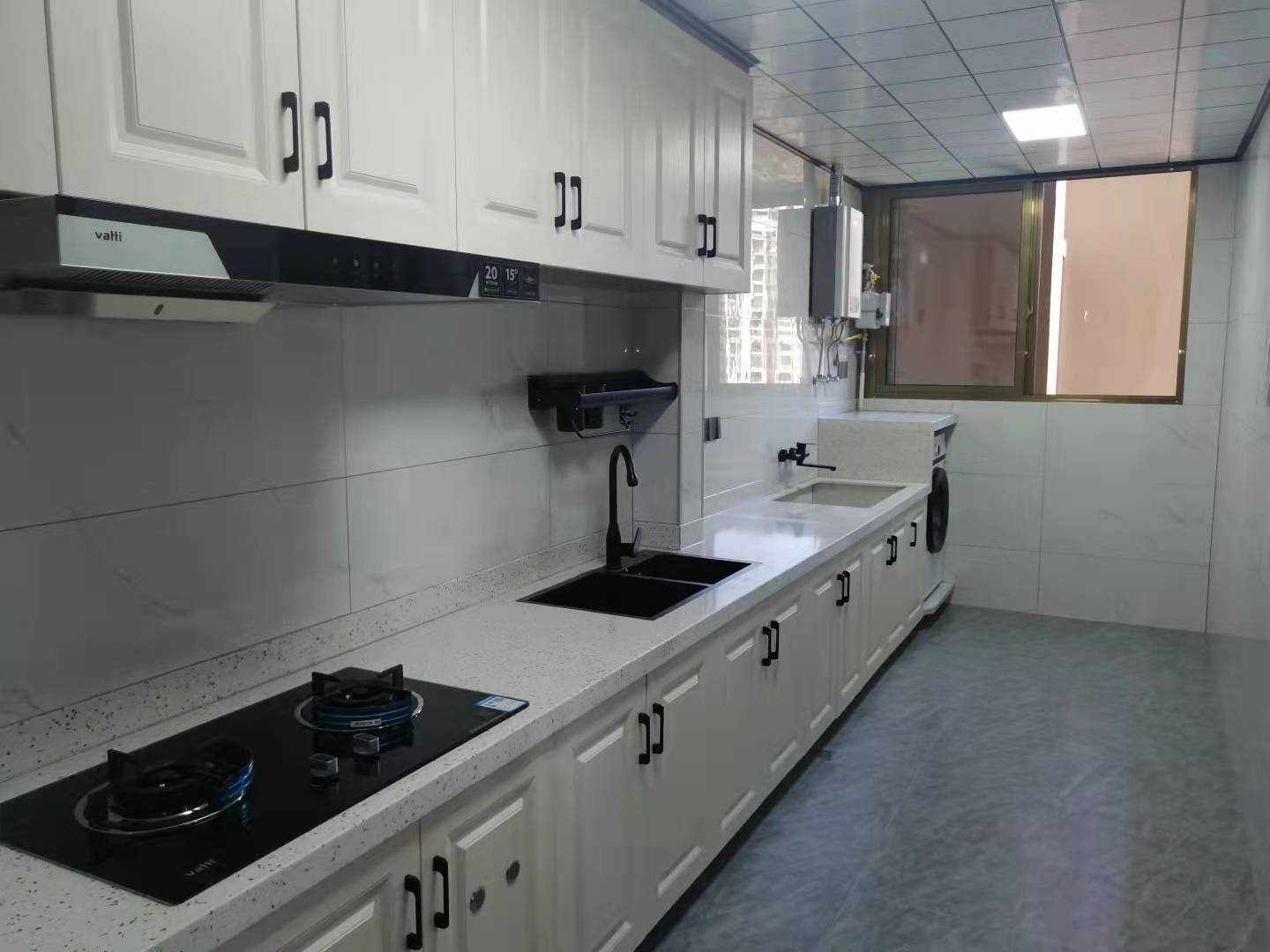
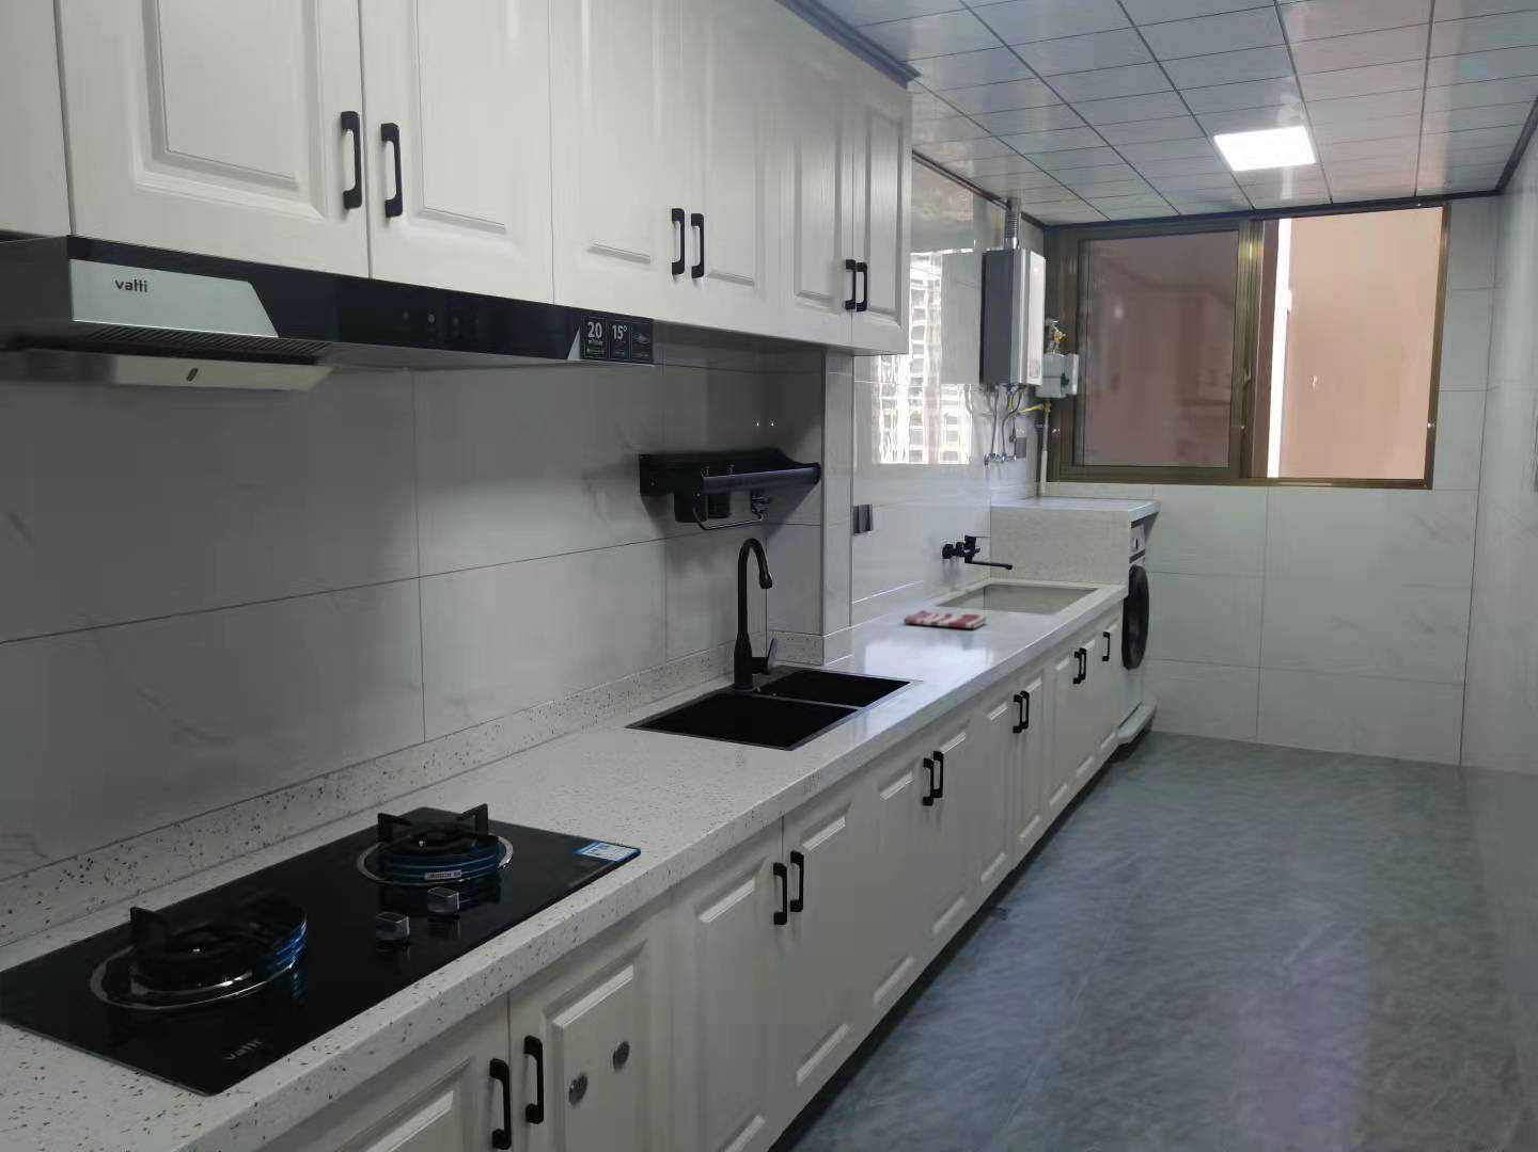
+ dish towel (946, 618)
